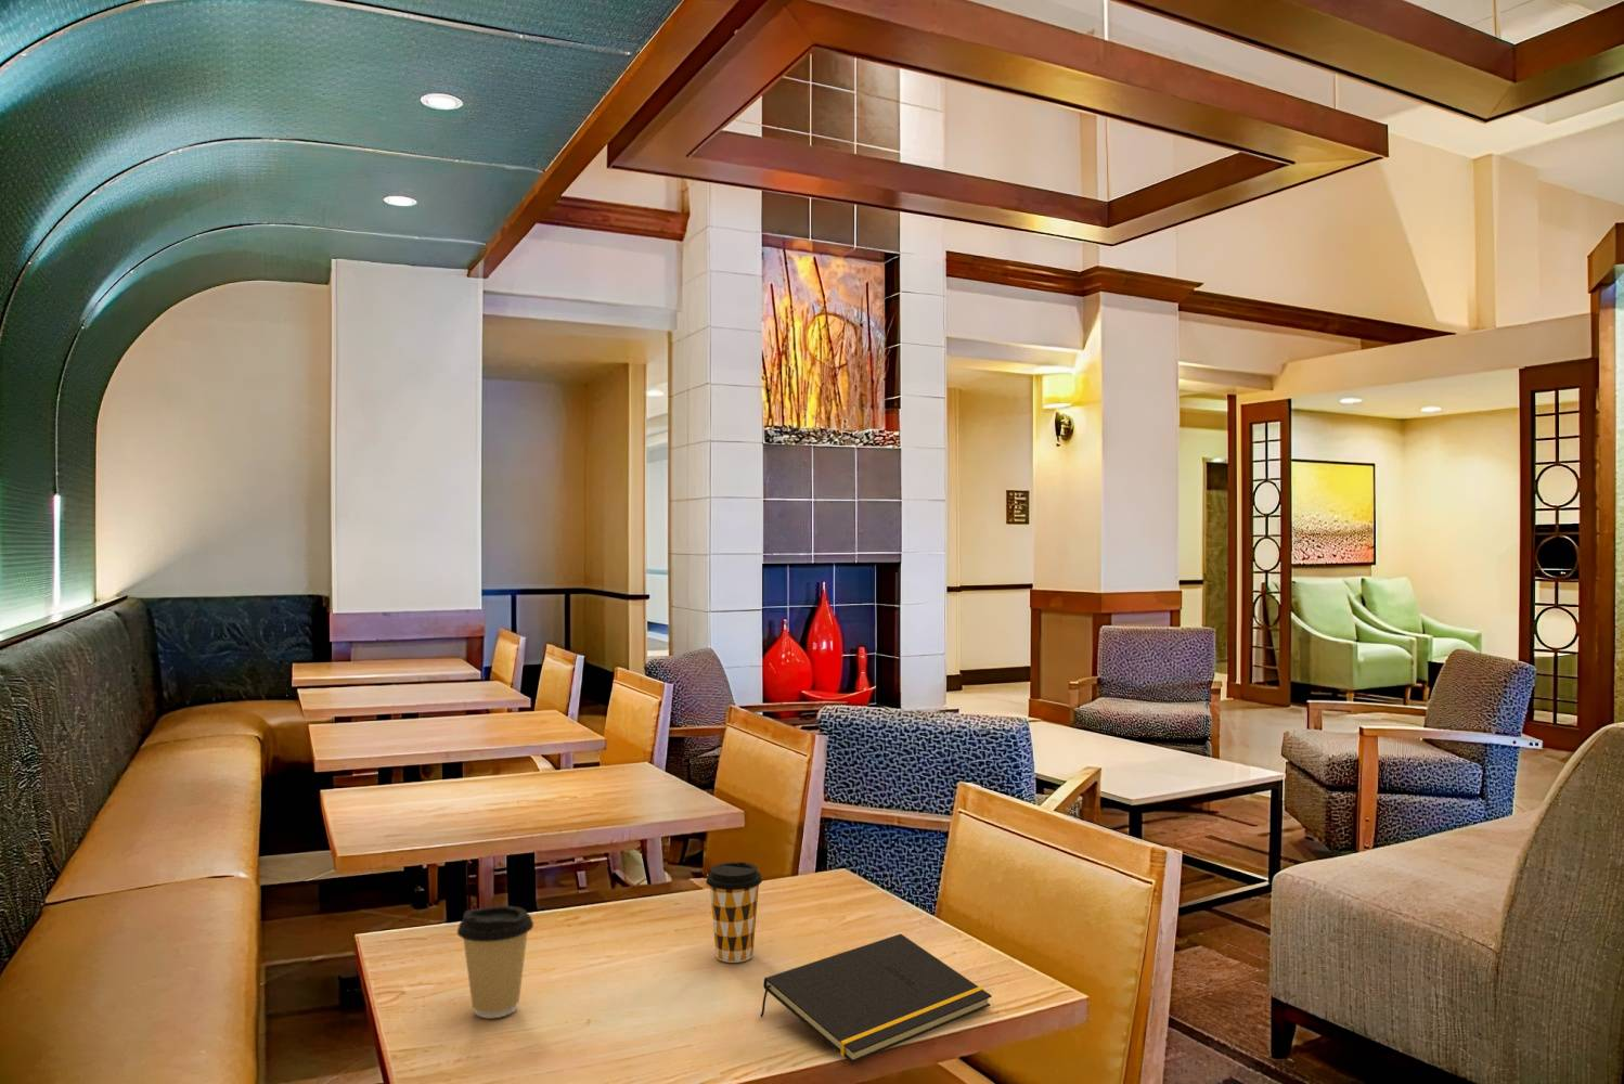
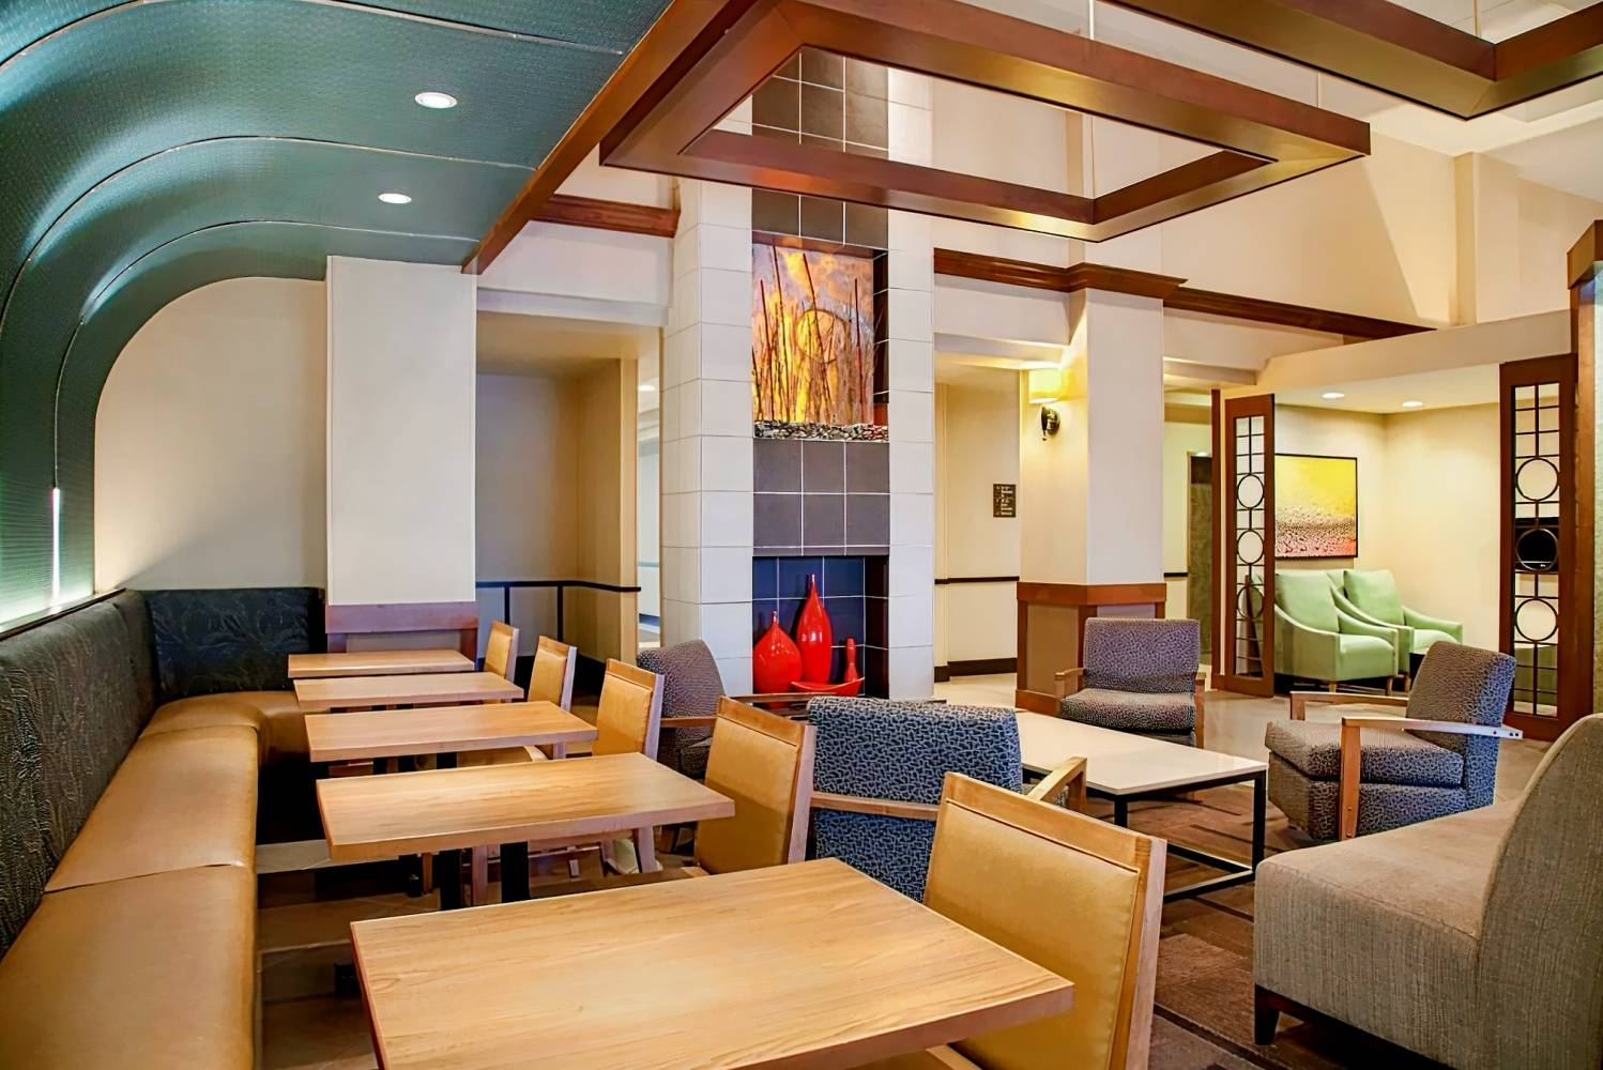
- coffee cup (495, 961)
- coffee cup (733, 912)
- notepad (879, 992)
